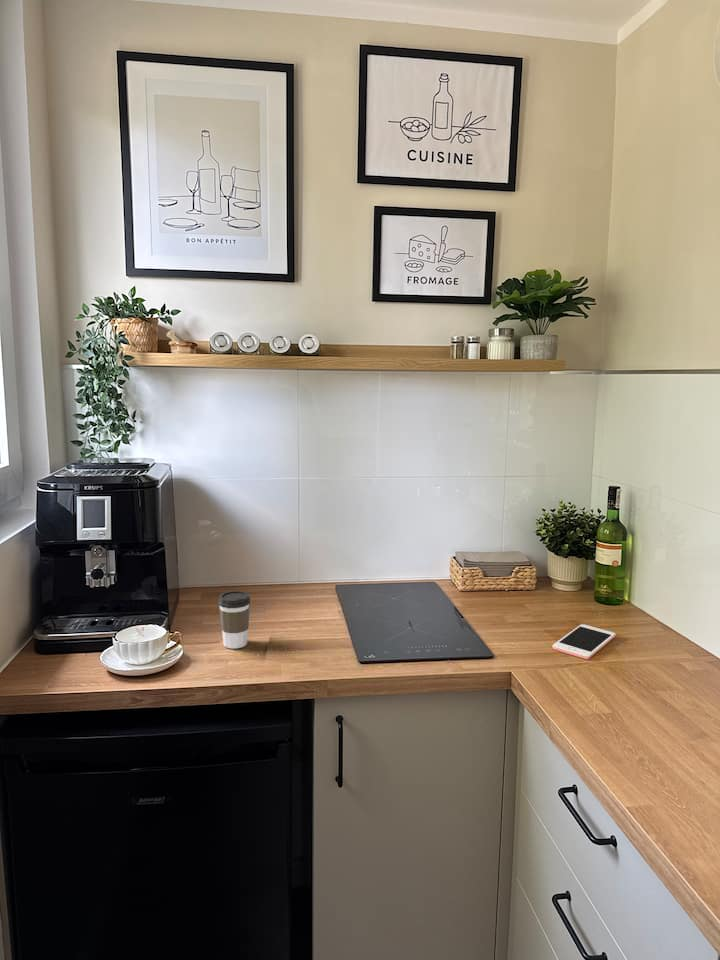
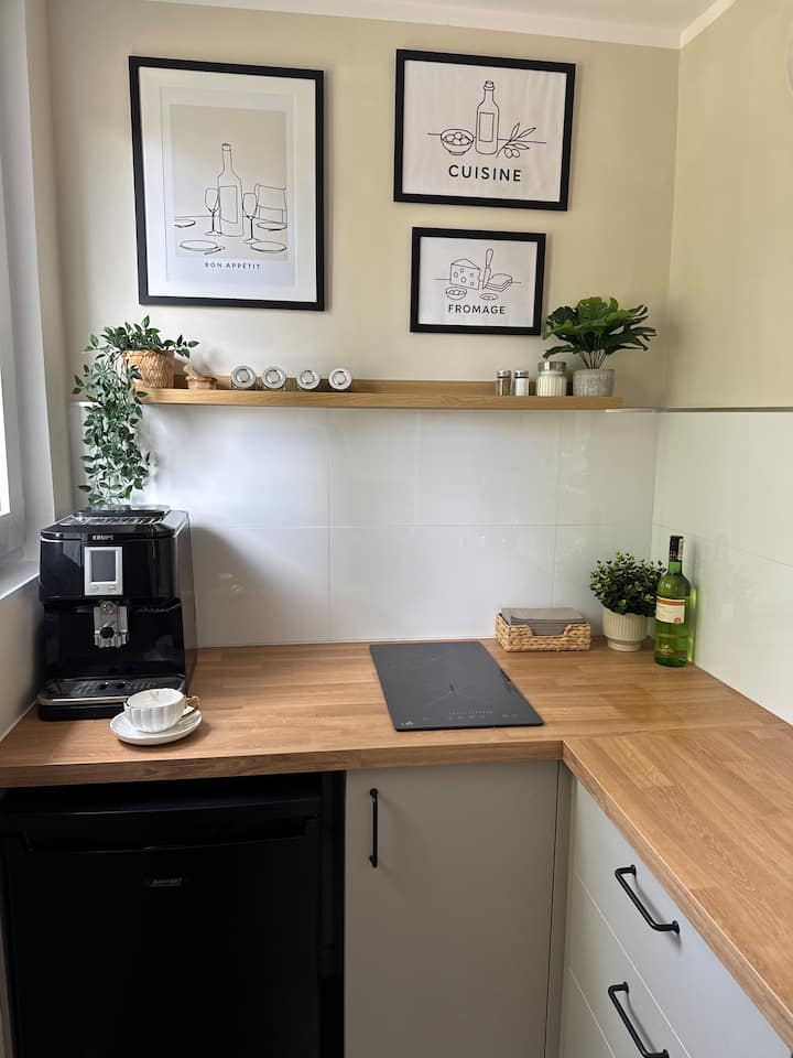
- cell phone (584, 640)
- coffee cup (234, 619)
